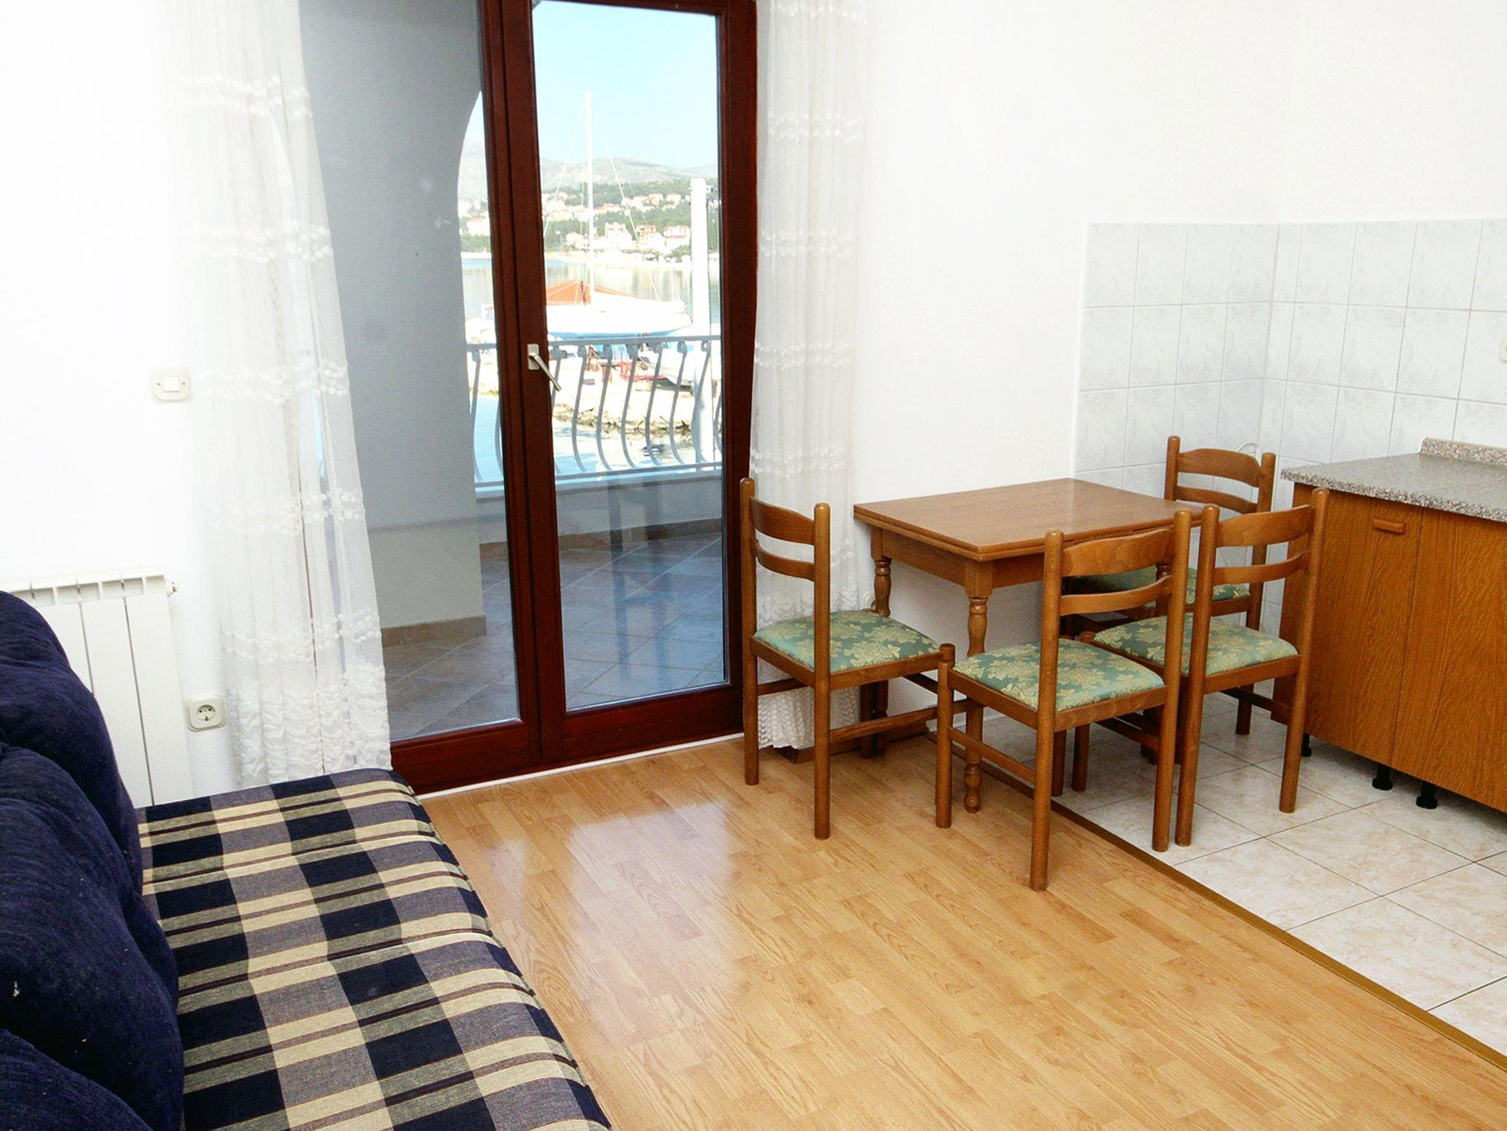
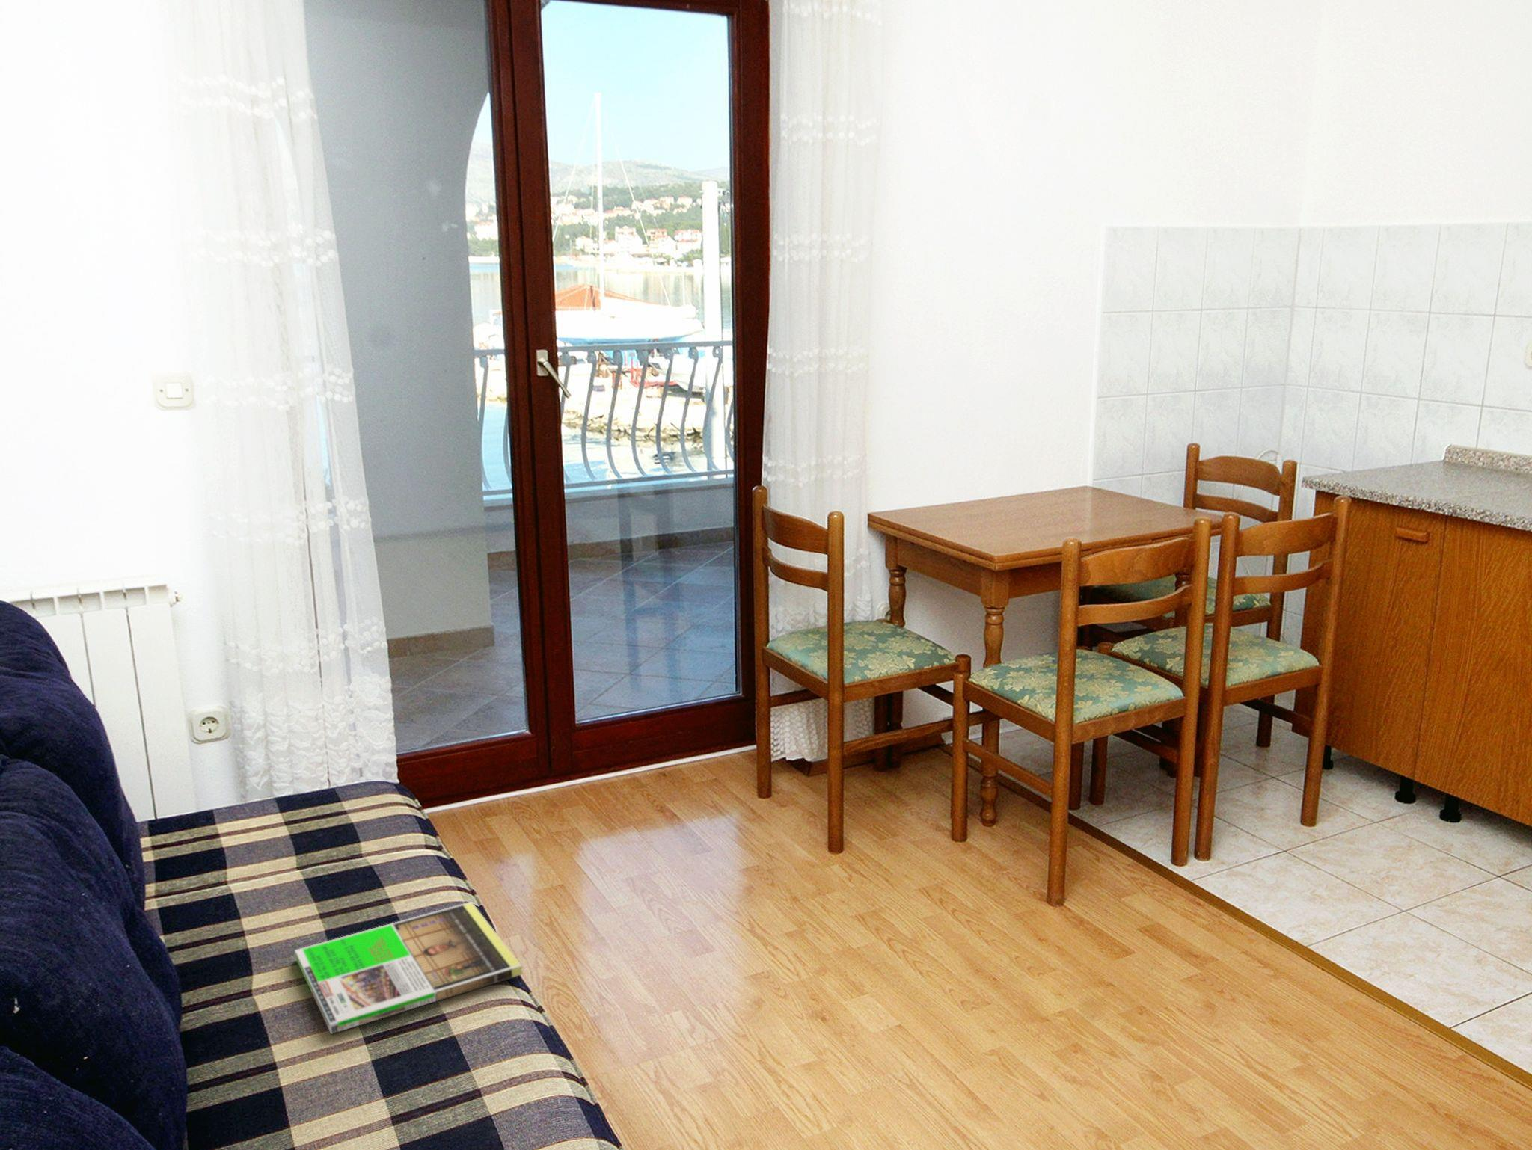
+ magazine (407, 962)
